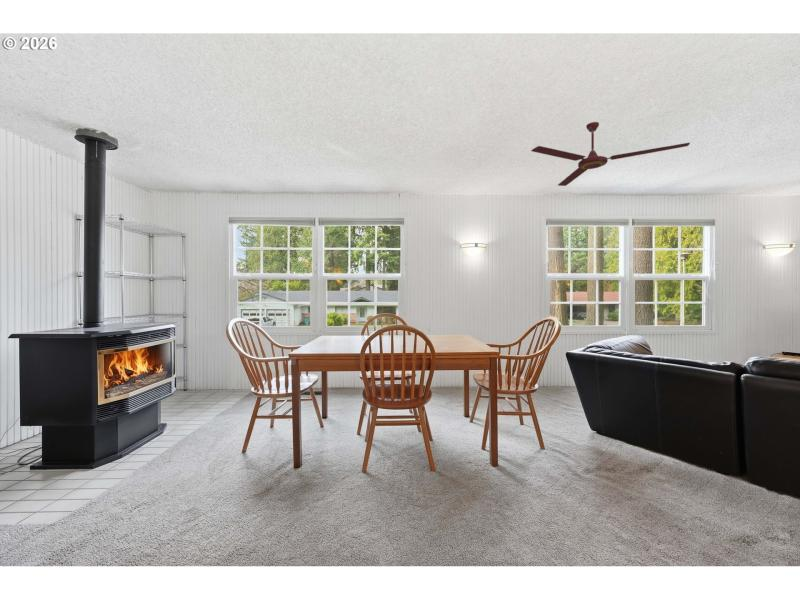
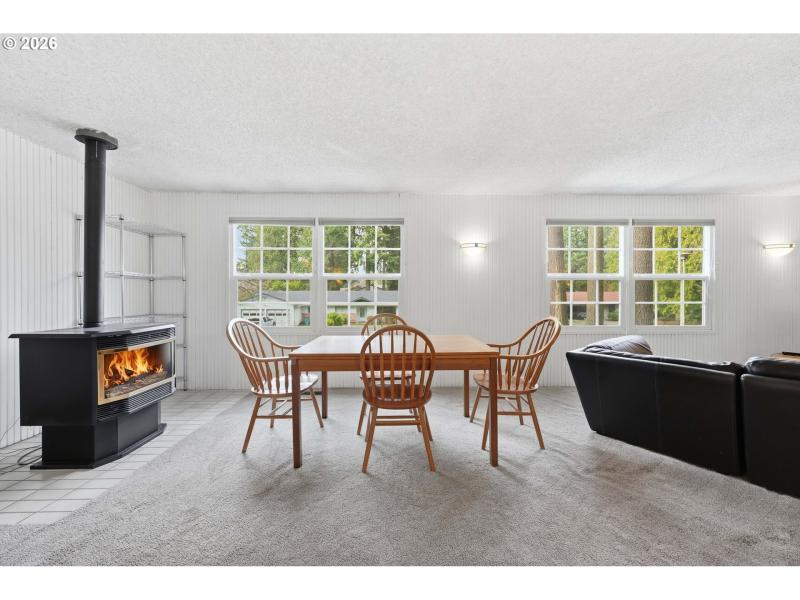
- ceiling fan (613, 155)
